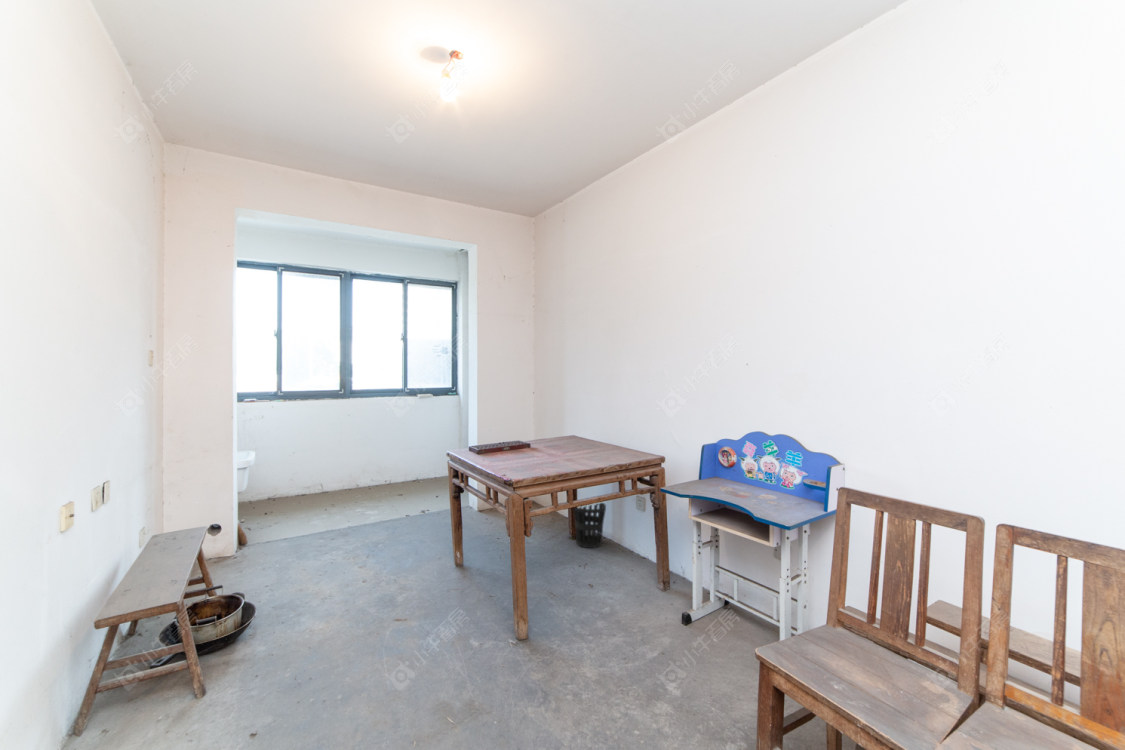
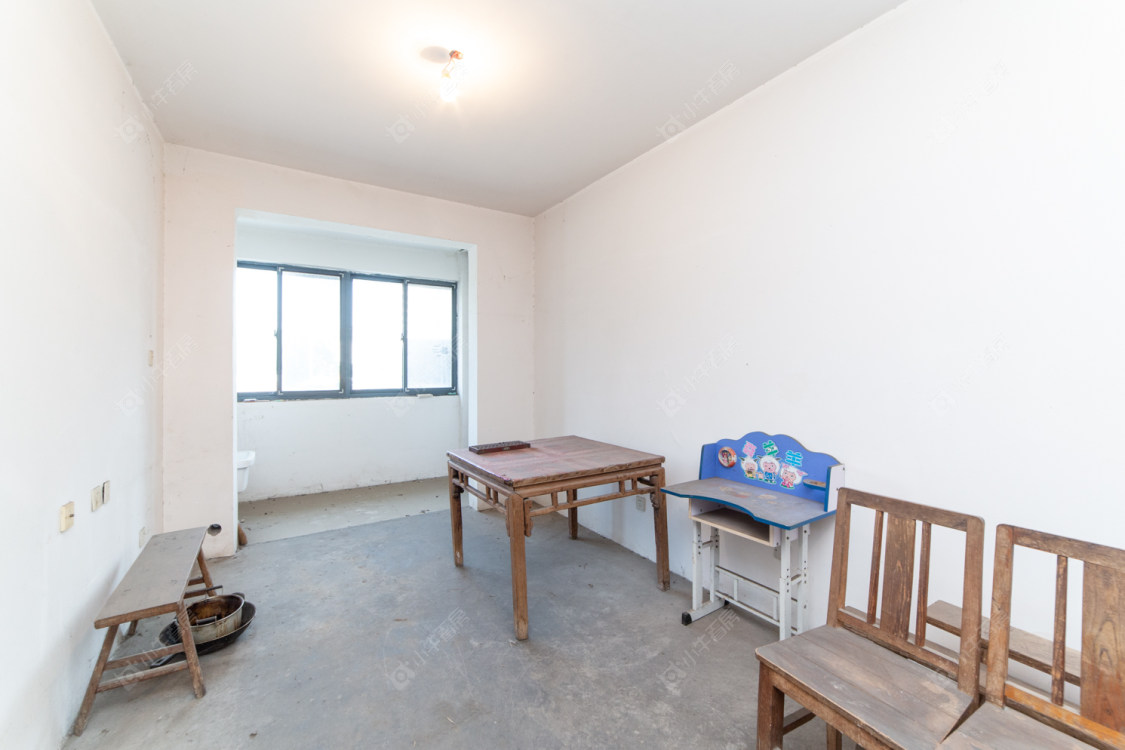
- wastebasket (589, 523)
